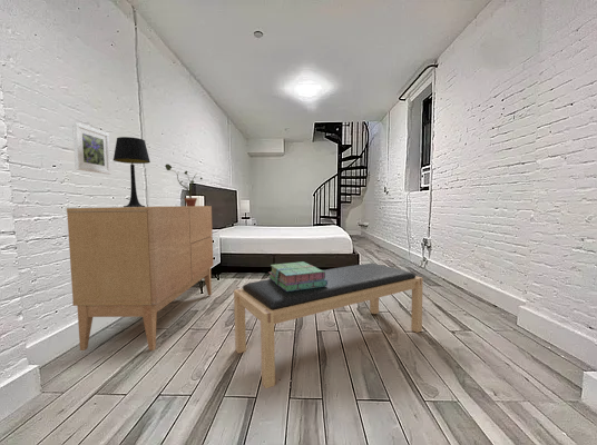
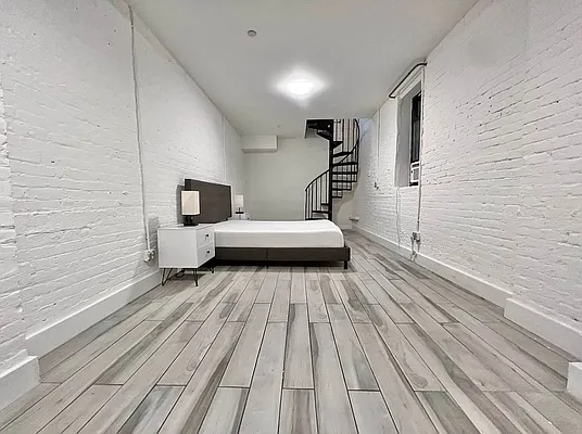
- potted plant (186, 187)
- stack of books (296, 274)
- sideboard (159, 261)
- table lamp (133, 172)
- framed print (92, 150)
- bench (334, 308)
